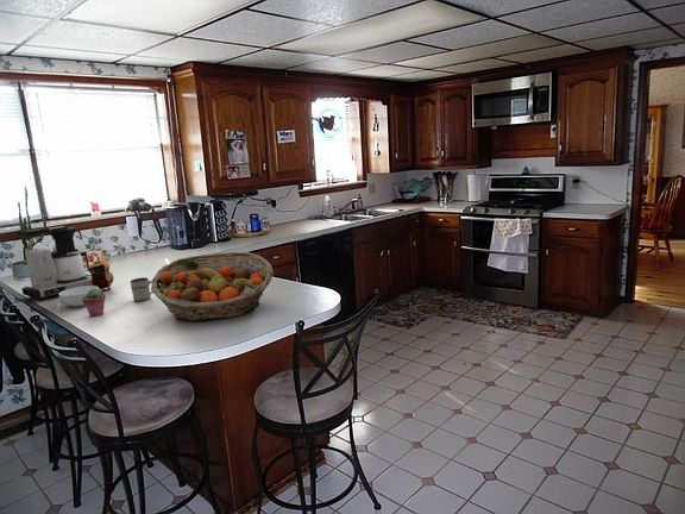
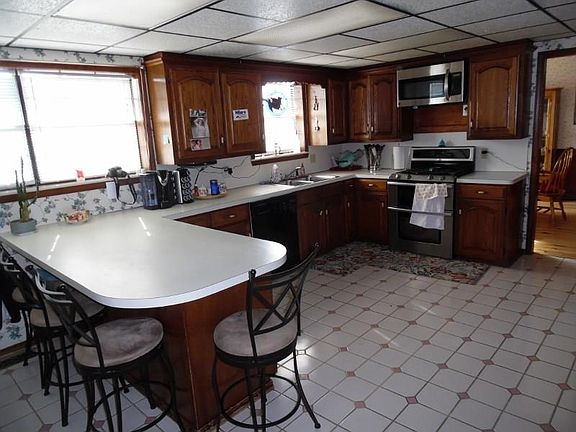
- fruit basket (214, 284)
- teapot (100, 275)
- cereal bowl (80, 296)
- mug (144, 289)
- coffee maker (57, 259)
- potted succulent (94, 301)
